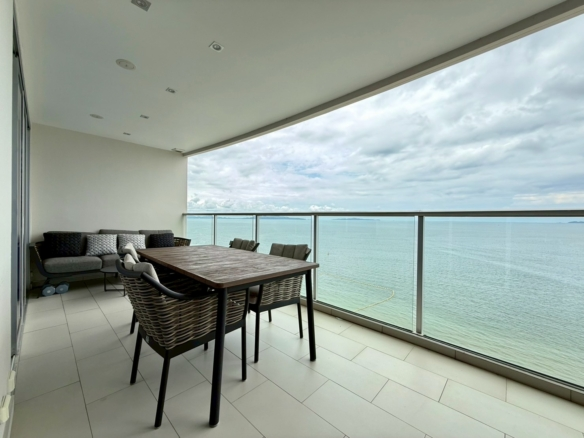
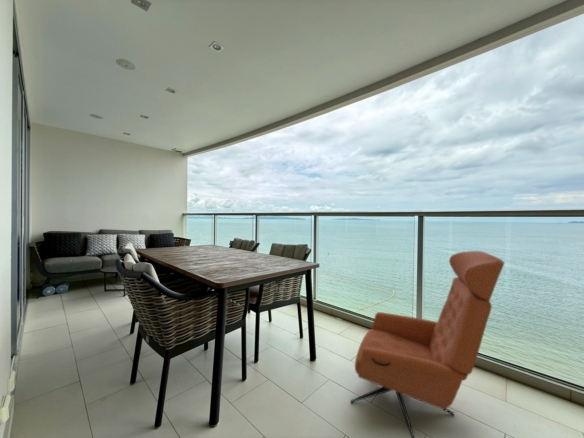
+ lounge chair (416, 325)
